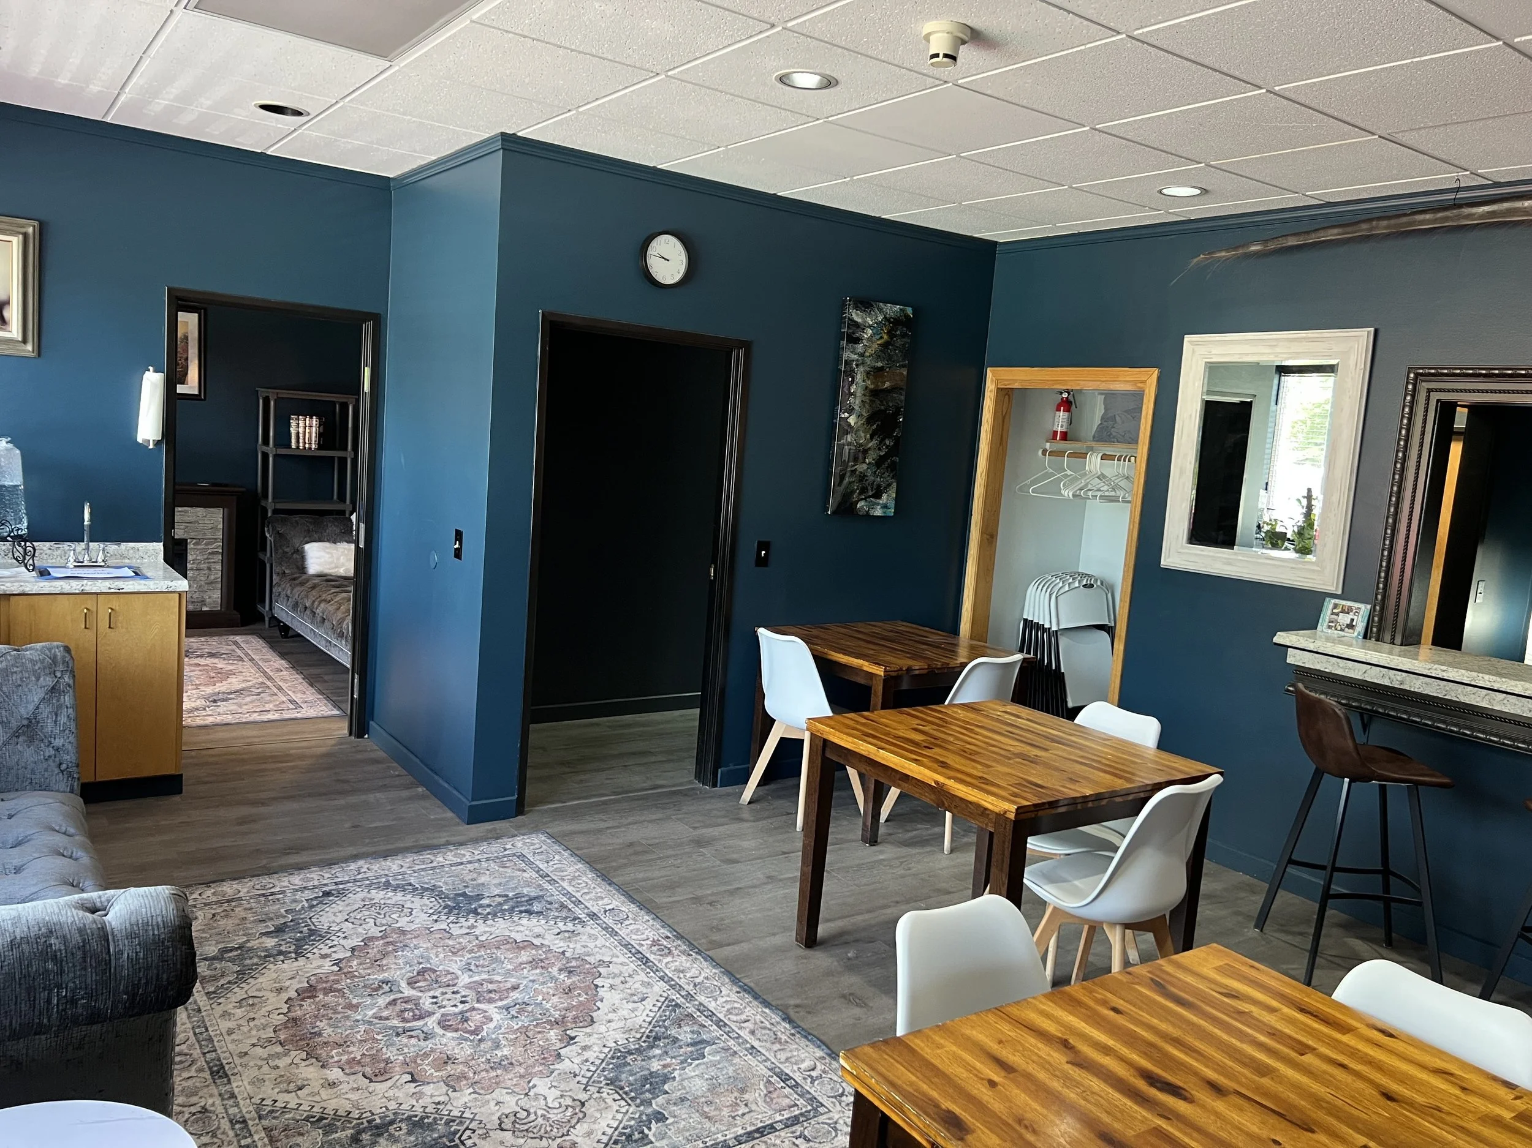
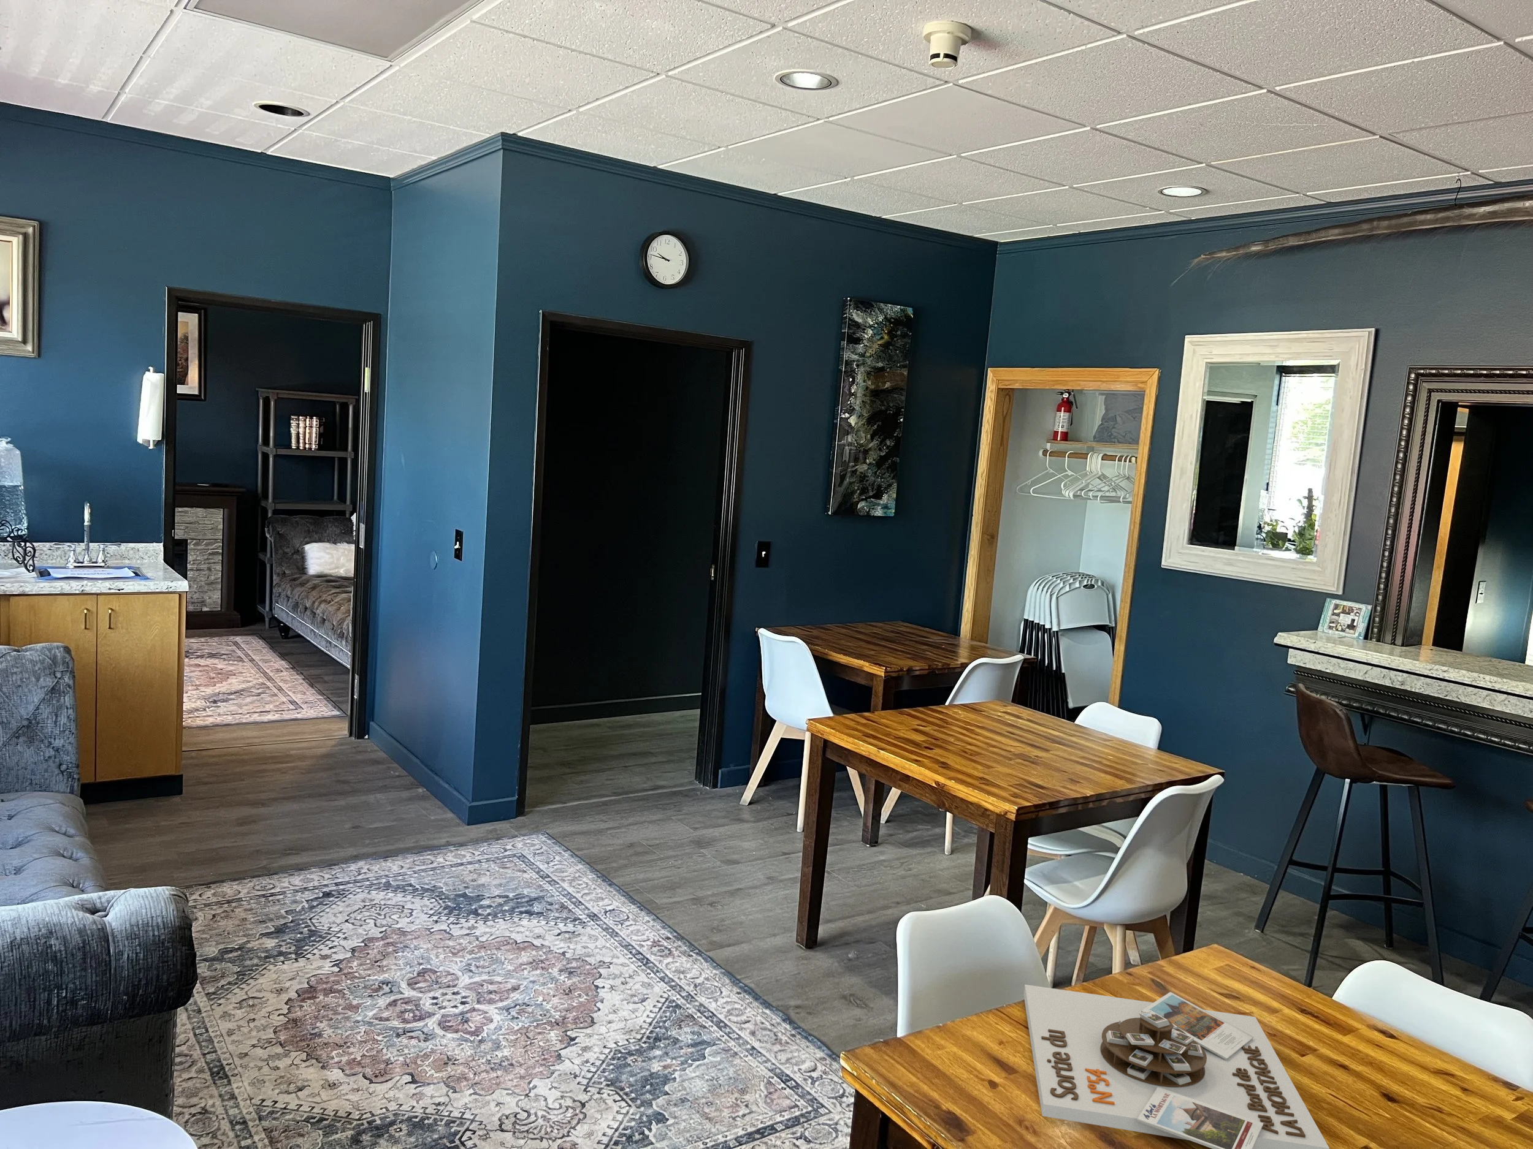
+ board game (1165, 1054)
